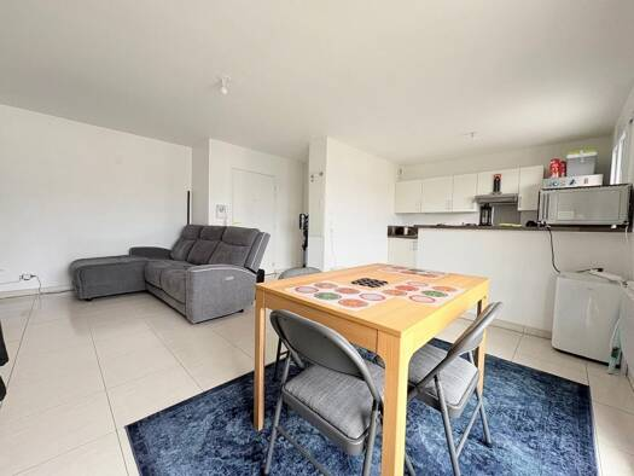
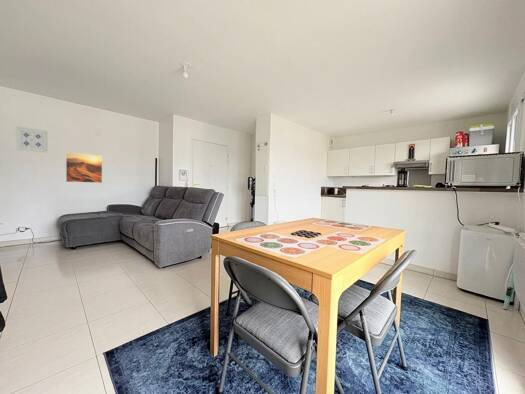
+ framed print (84, 168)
+ wall art (32, 139)
